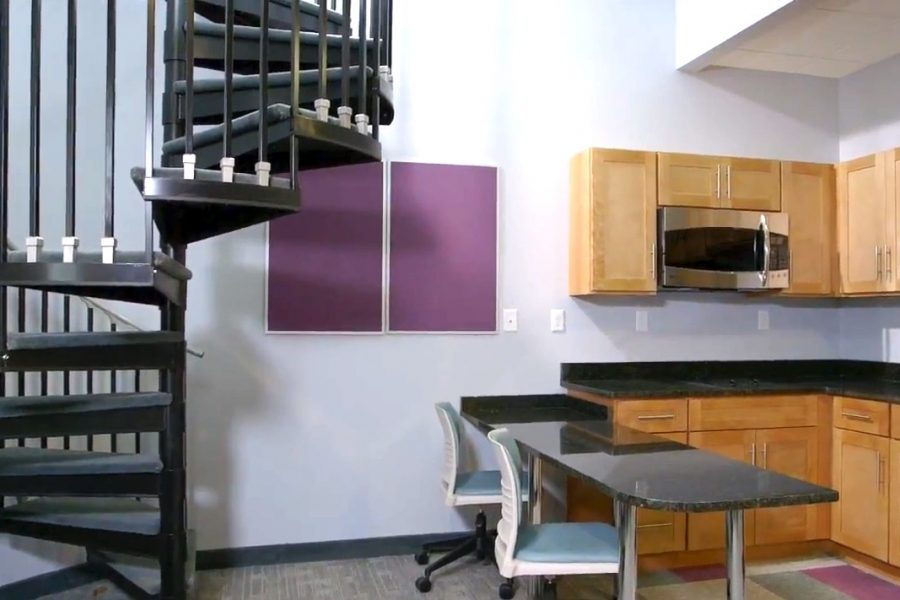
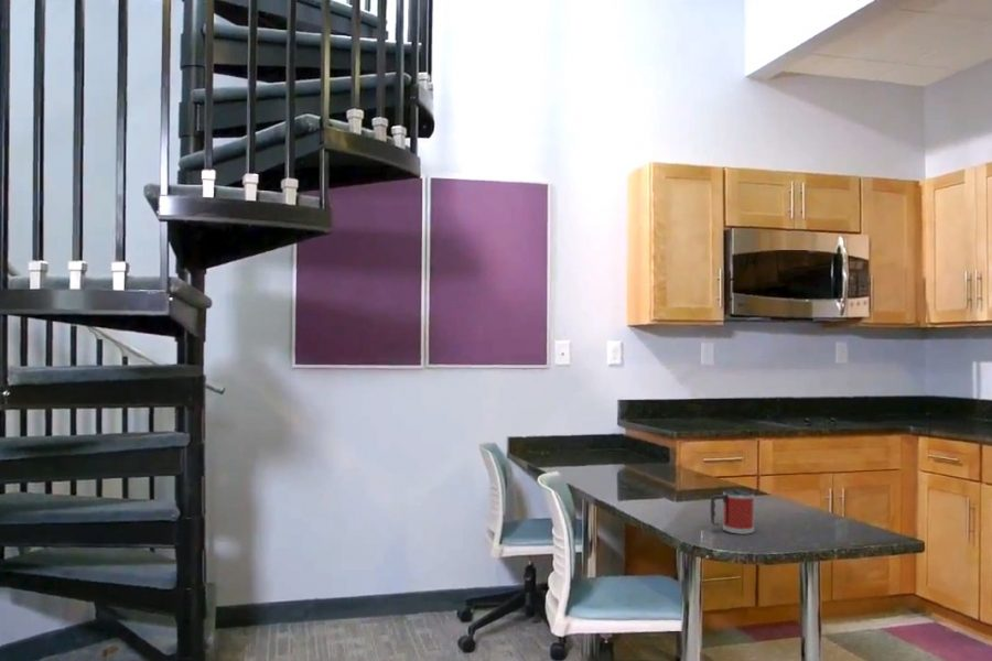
+ mug (733, 510)
